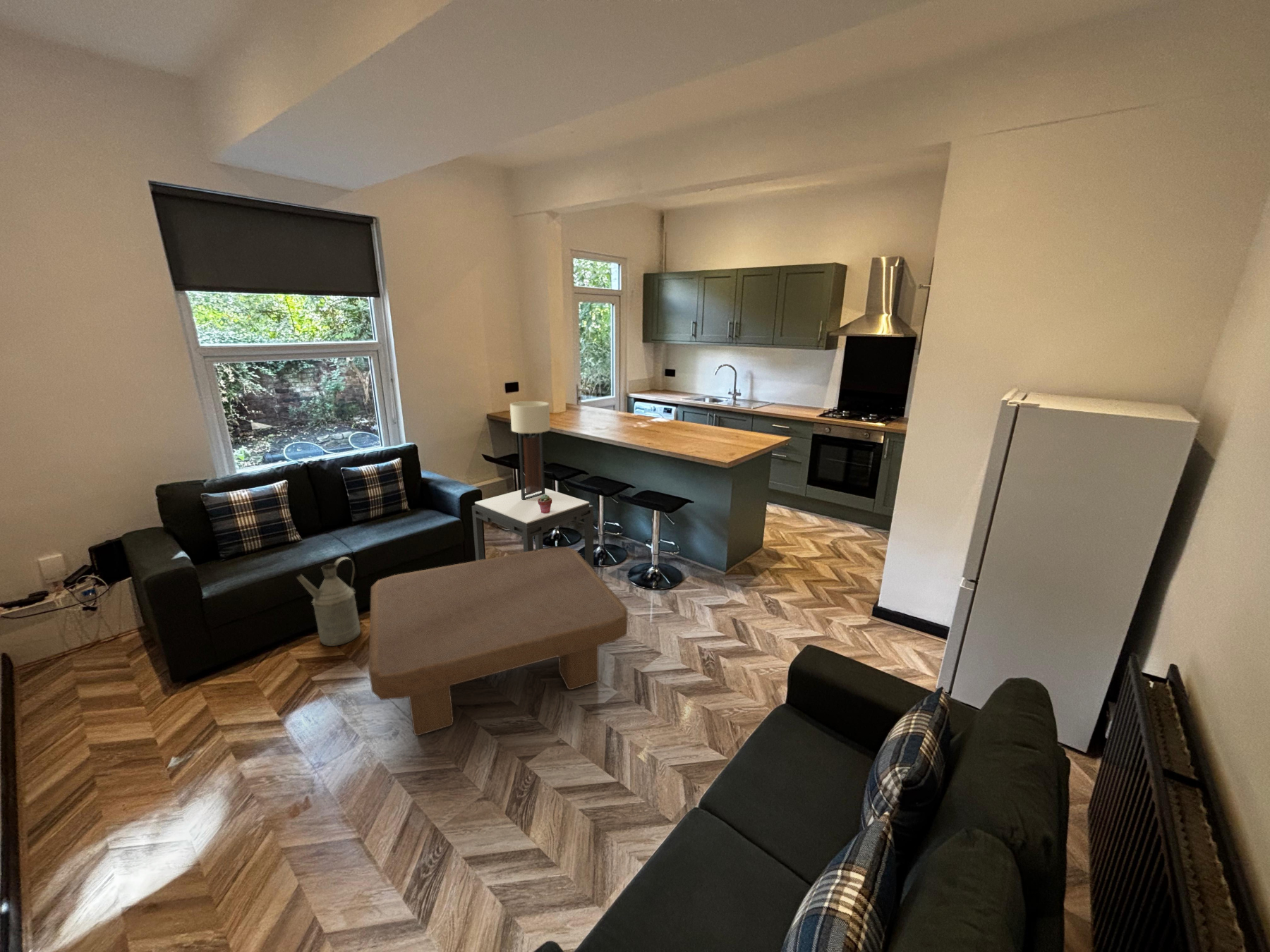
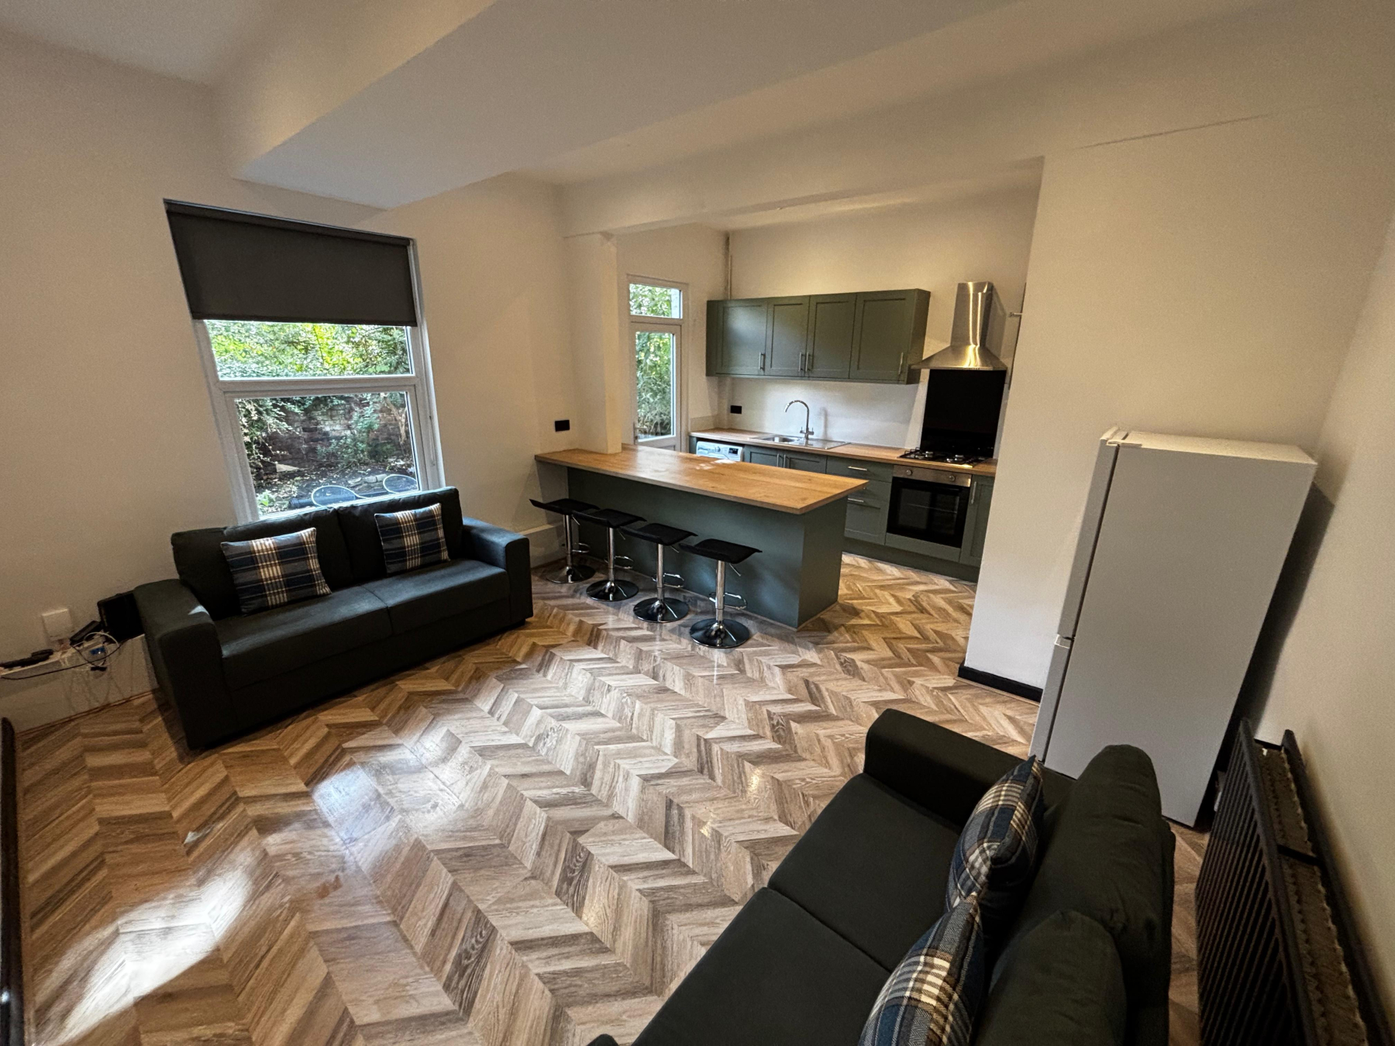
- side table (535, 537)
- coffee table (497, 632)
- potted succulent (545, 502)
- wall sconce (531, 451)
- watering can (331, 601)
